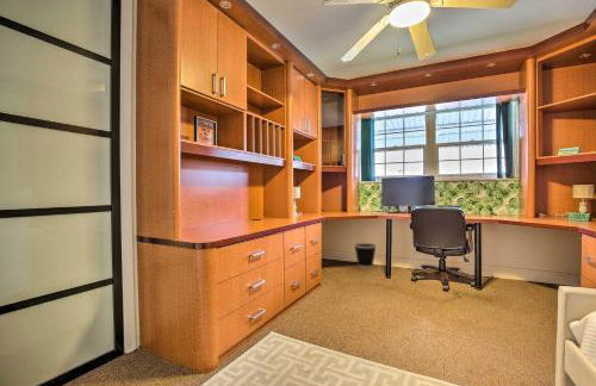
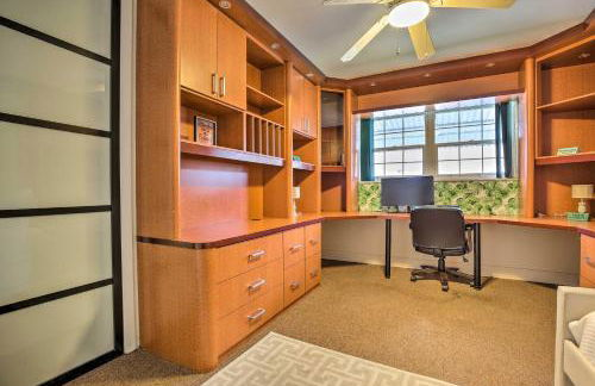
- wastebasket (365, 255)
